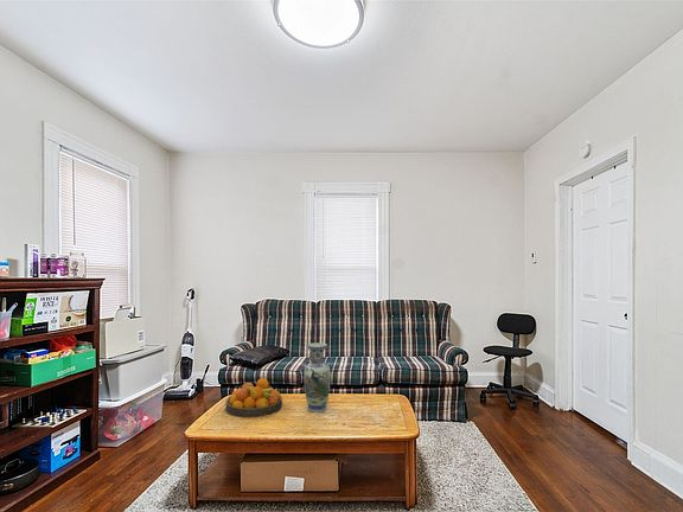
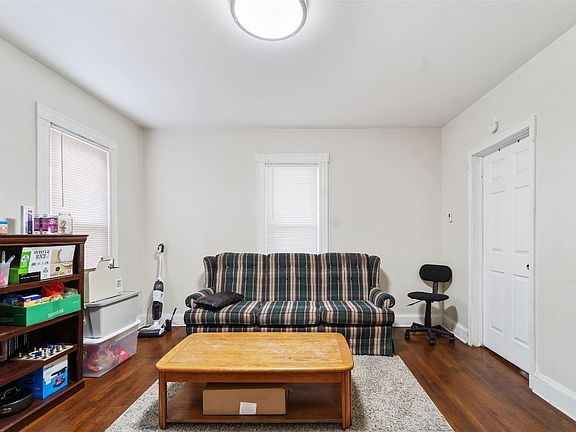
- vase (317, 377)
- fruit bowl (254, 395)
